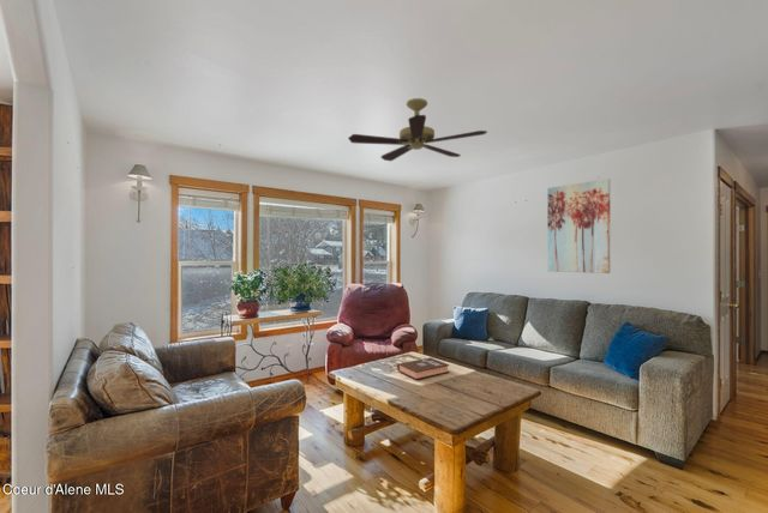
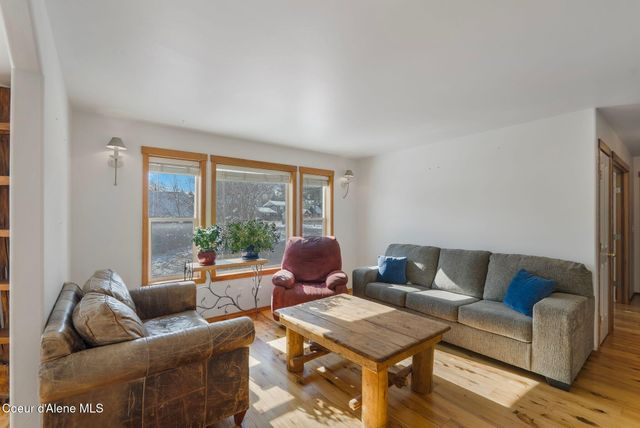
- book (422, 367)
- wall art (576, 228)
- ceiling fan (415, 123)
